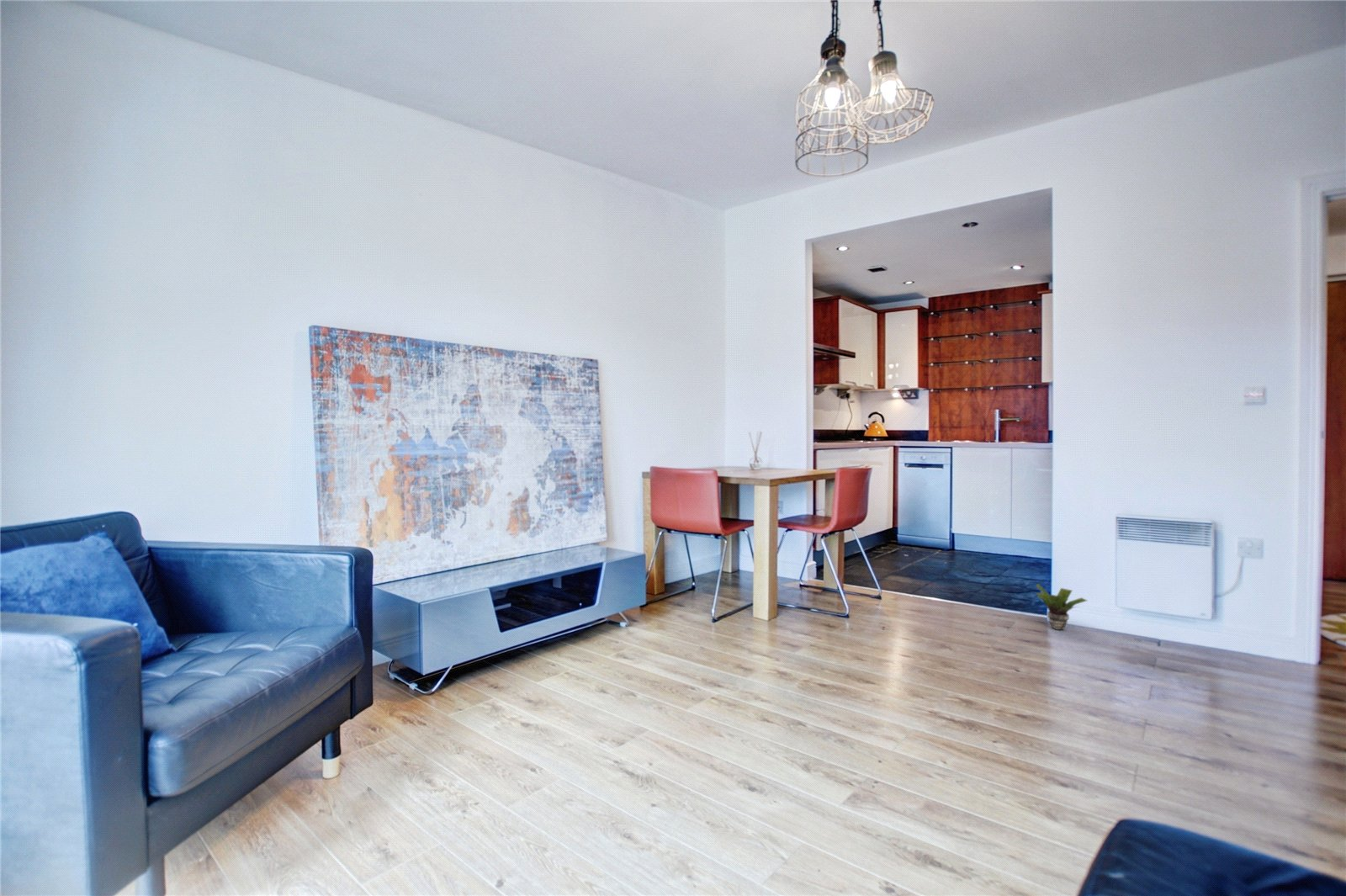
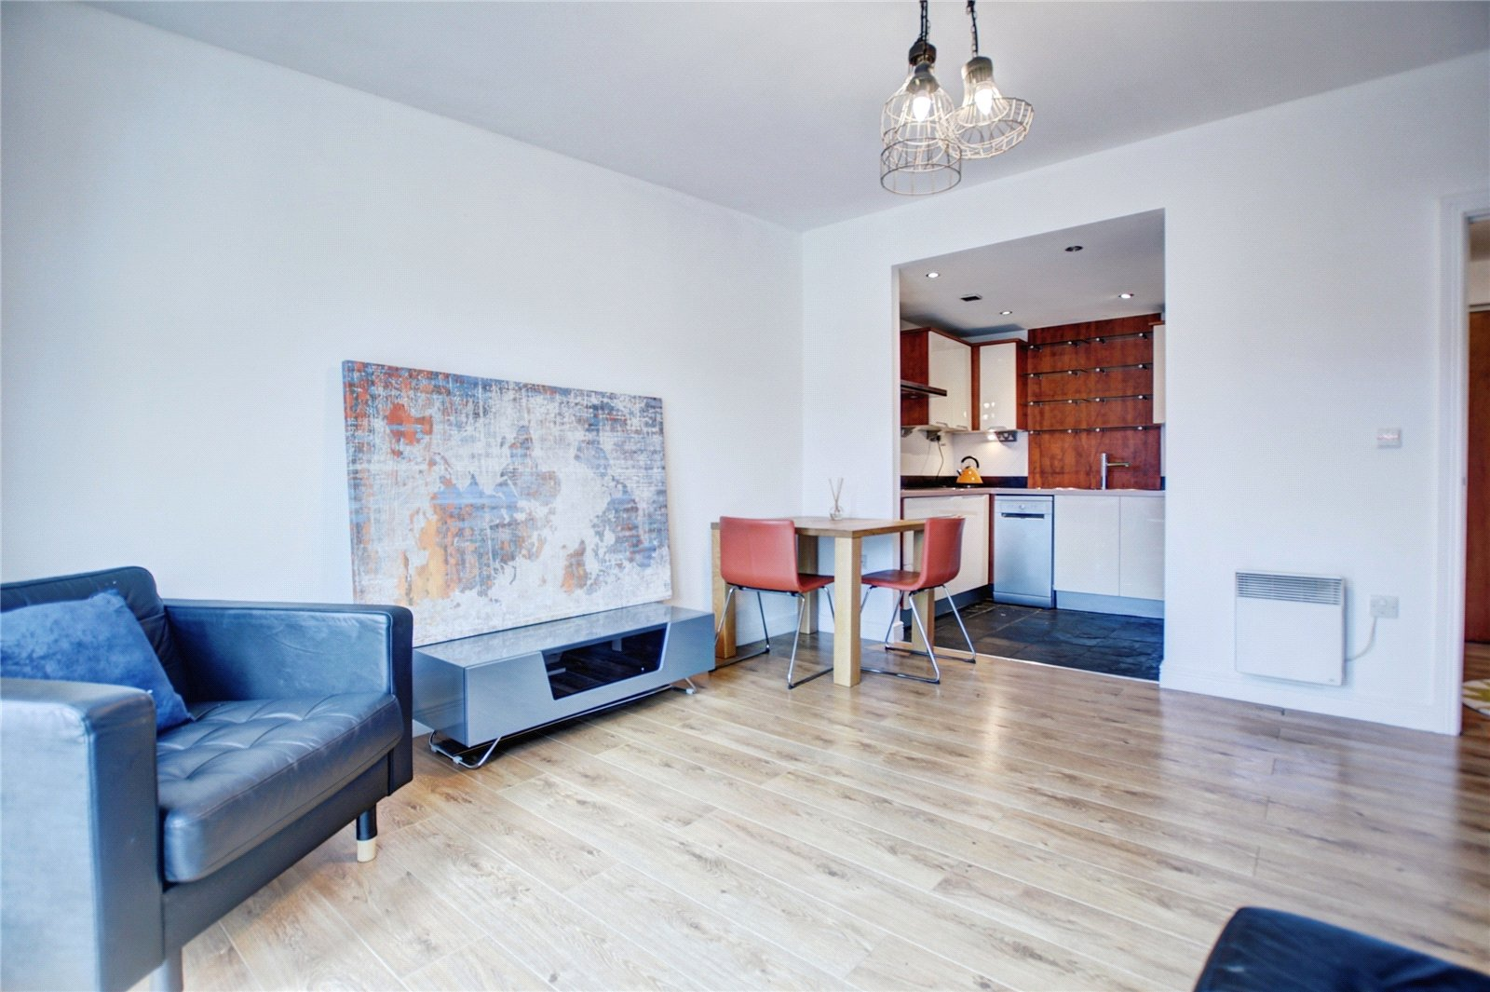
- potted plant (1057, 607)
